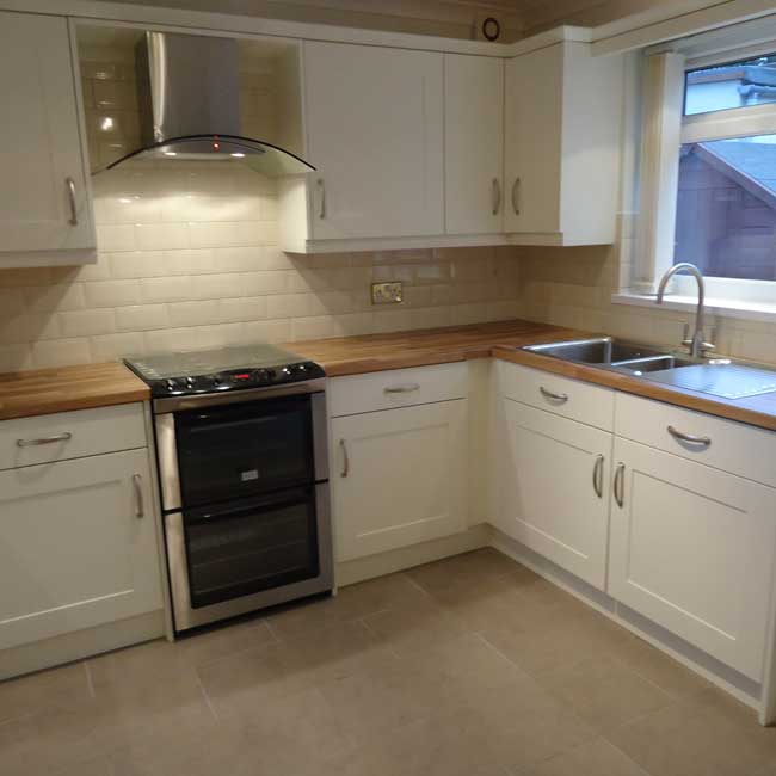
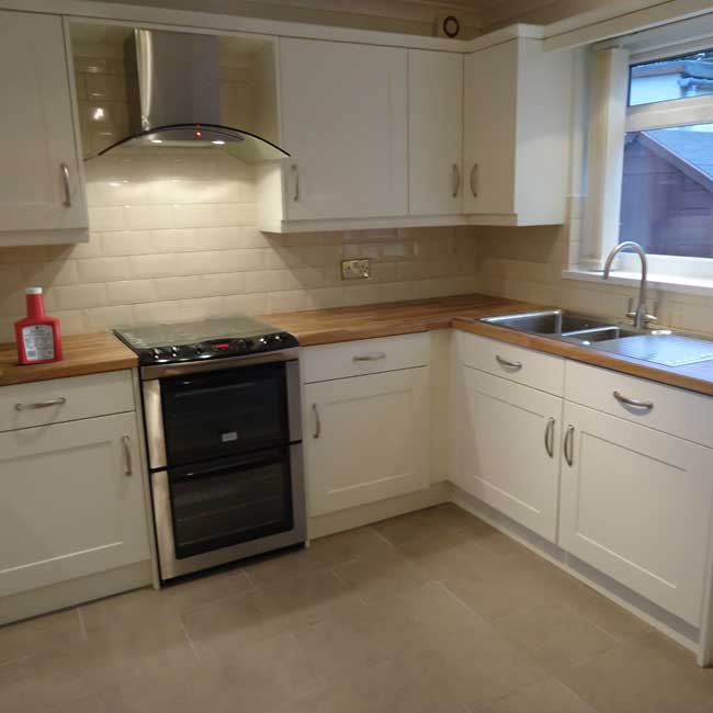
+ soap bottle (36, 325)
